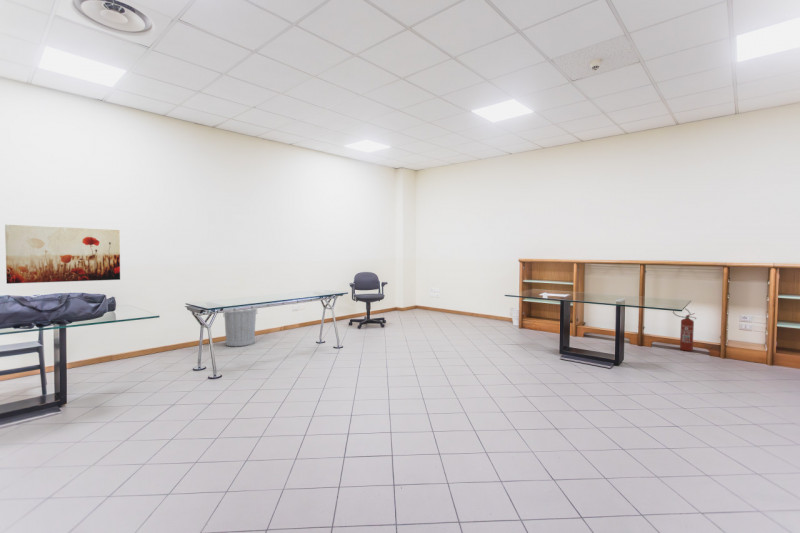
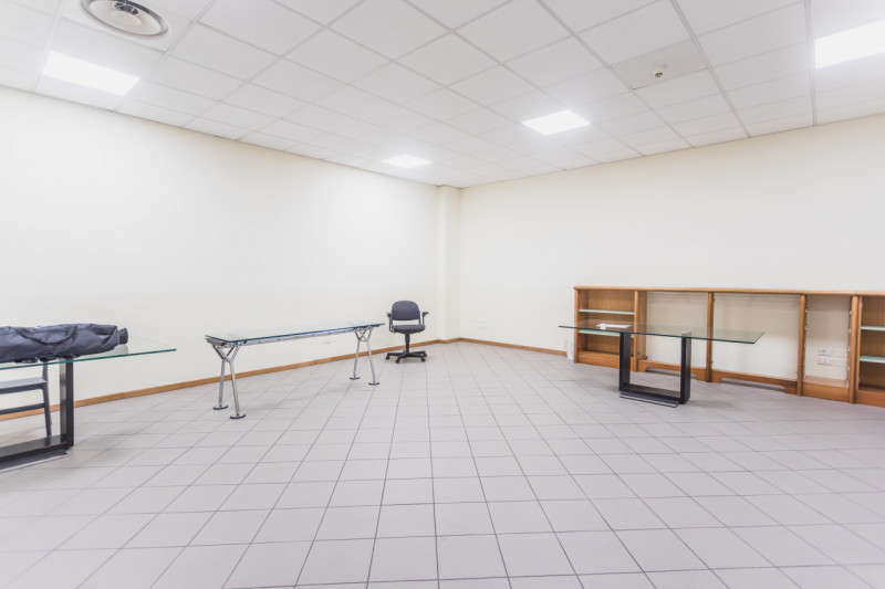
- wall art (67, 254)
- trash can (240, 321)
- fire extinguisher (683, 328)
